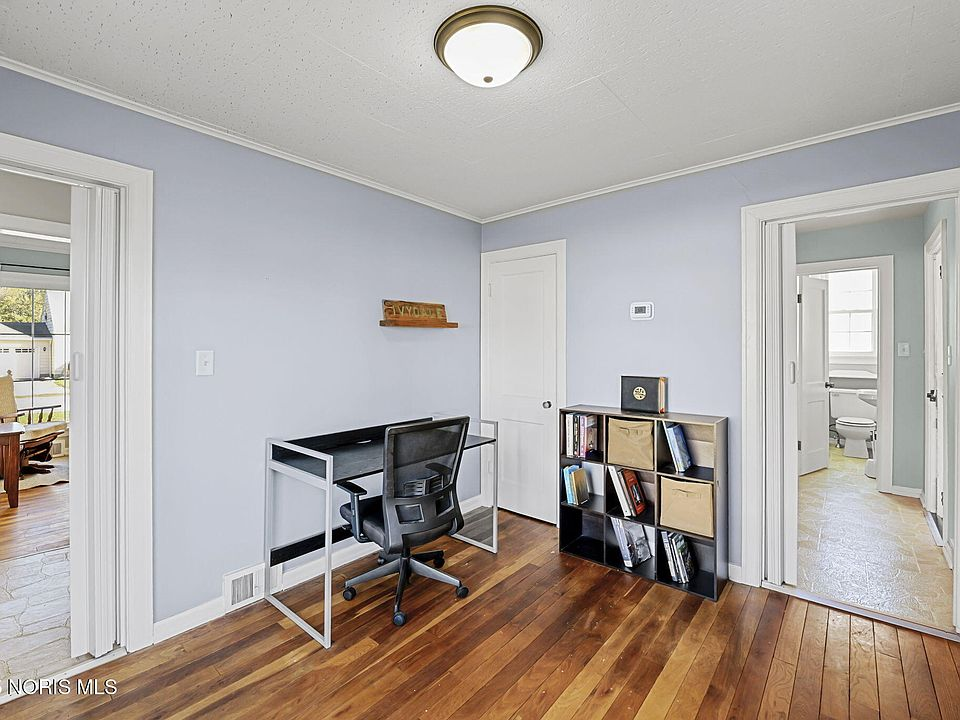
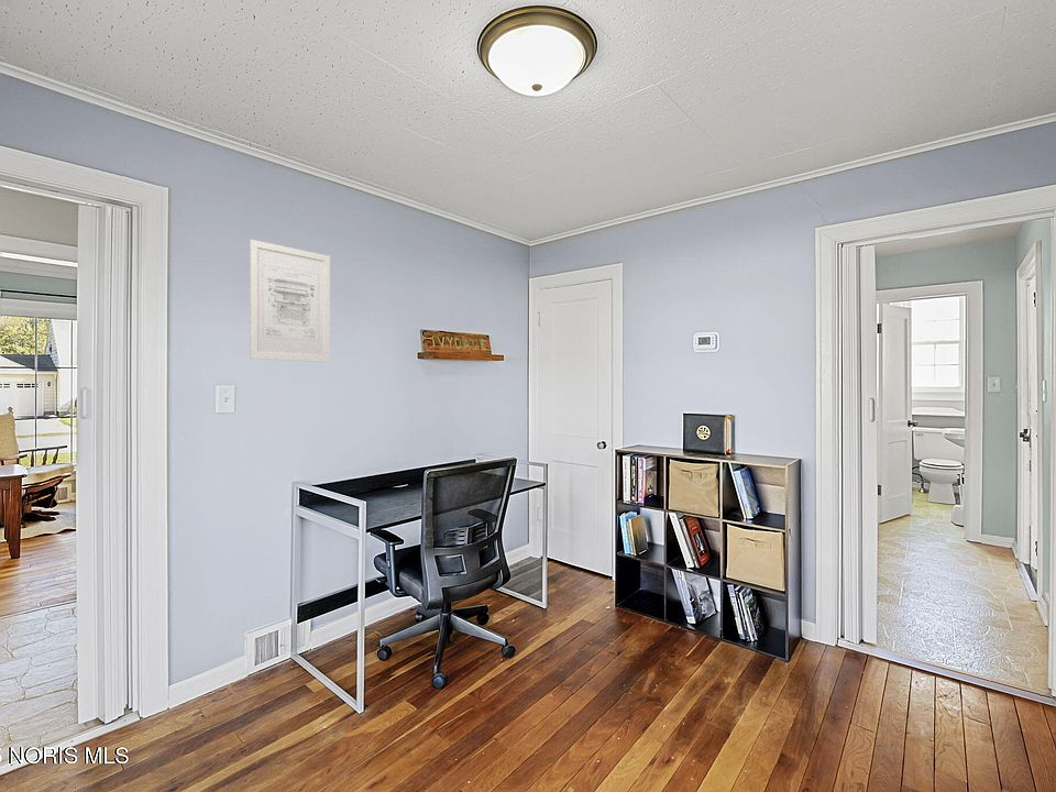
+ wall art (292, 304)
